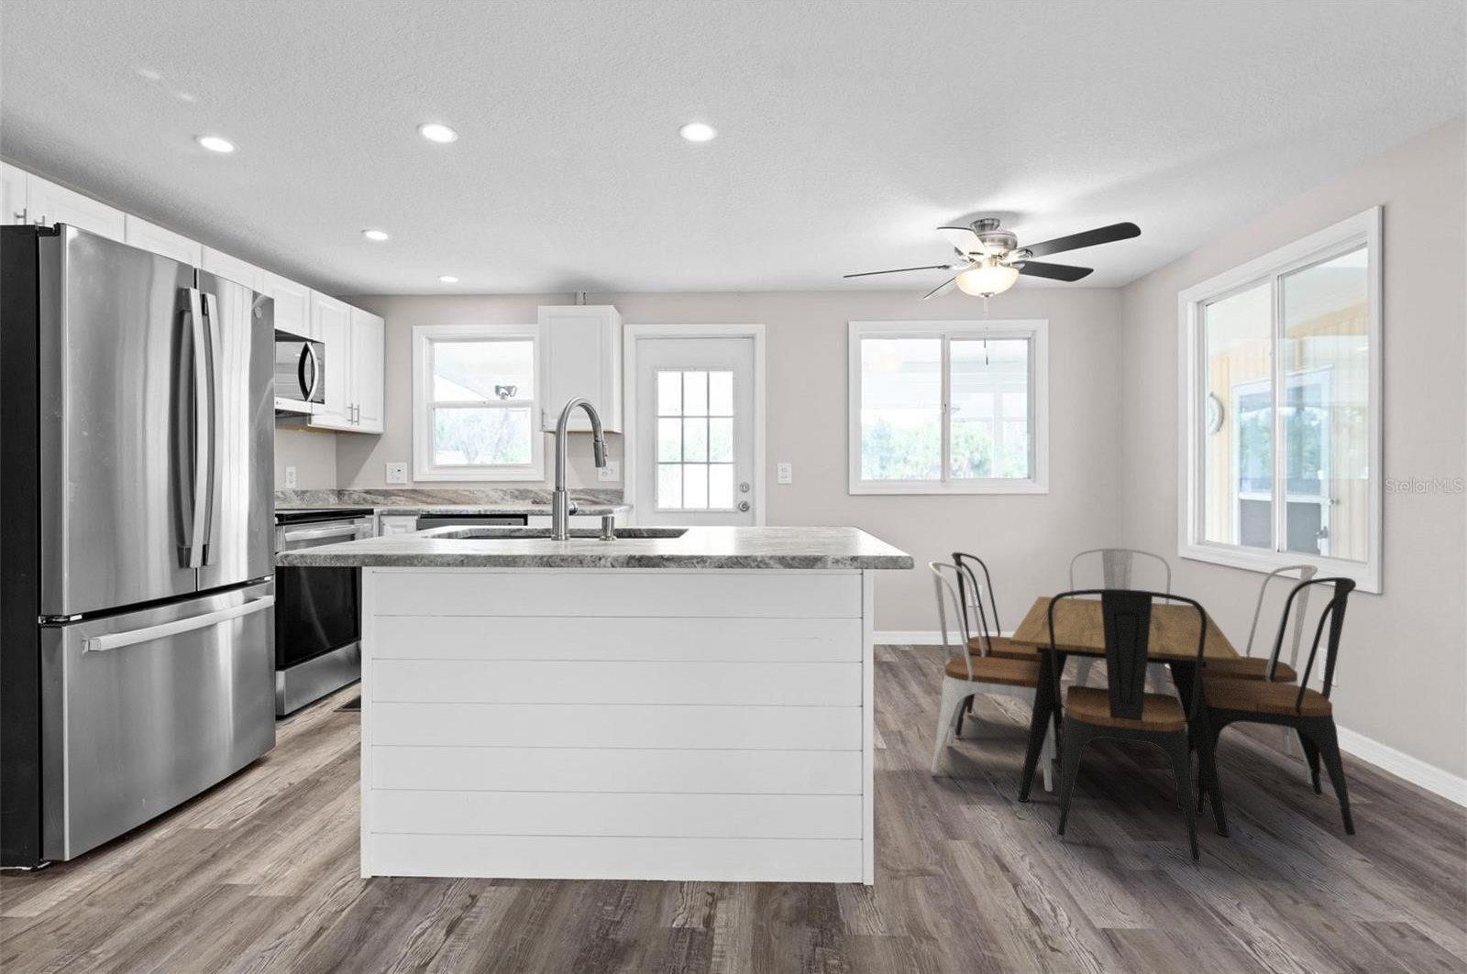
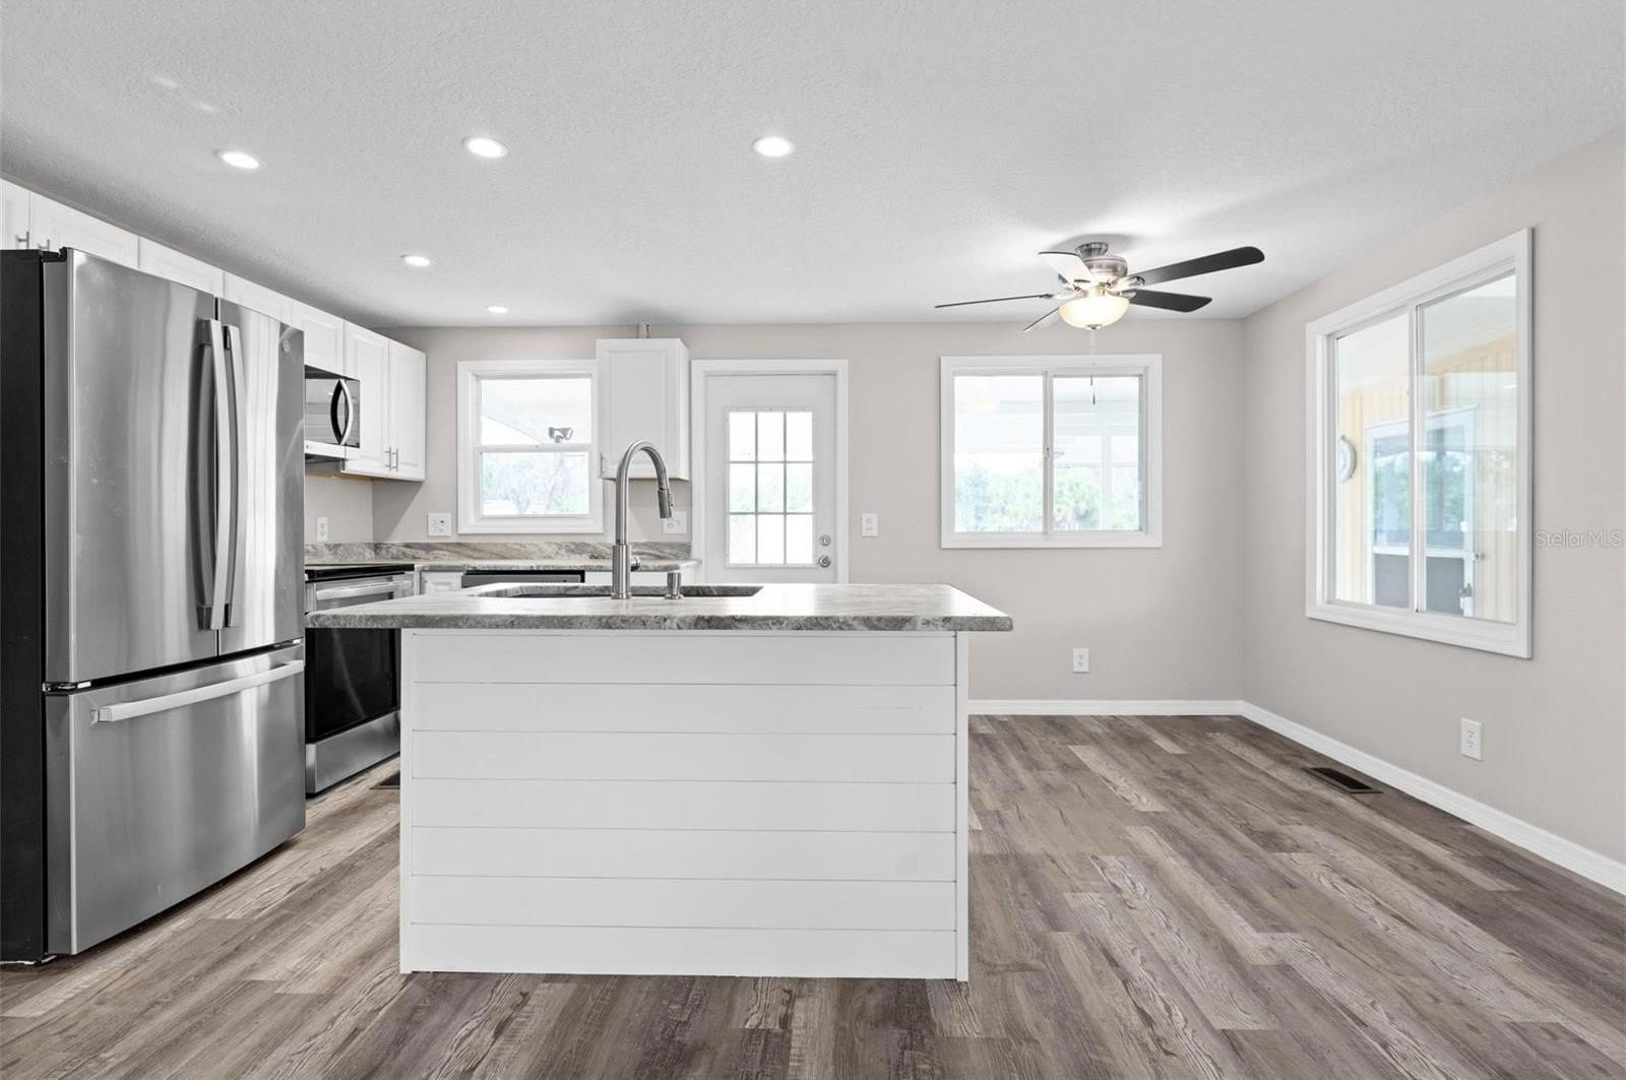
- dining table (1119, 663)
